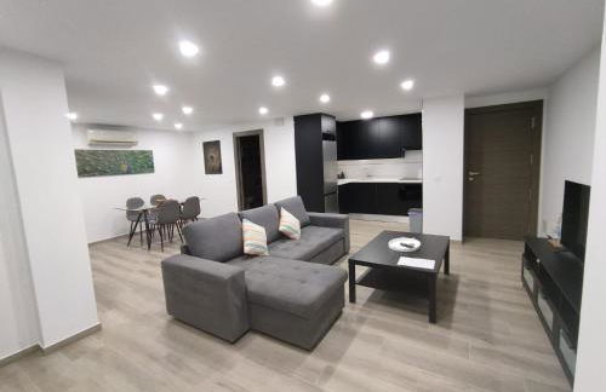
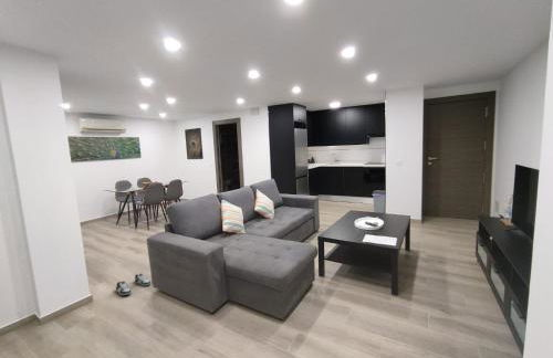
+ shoe (135, 282)
